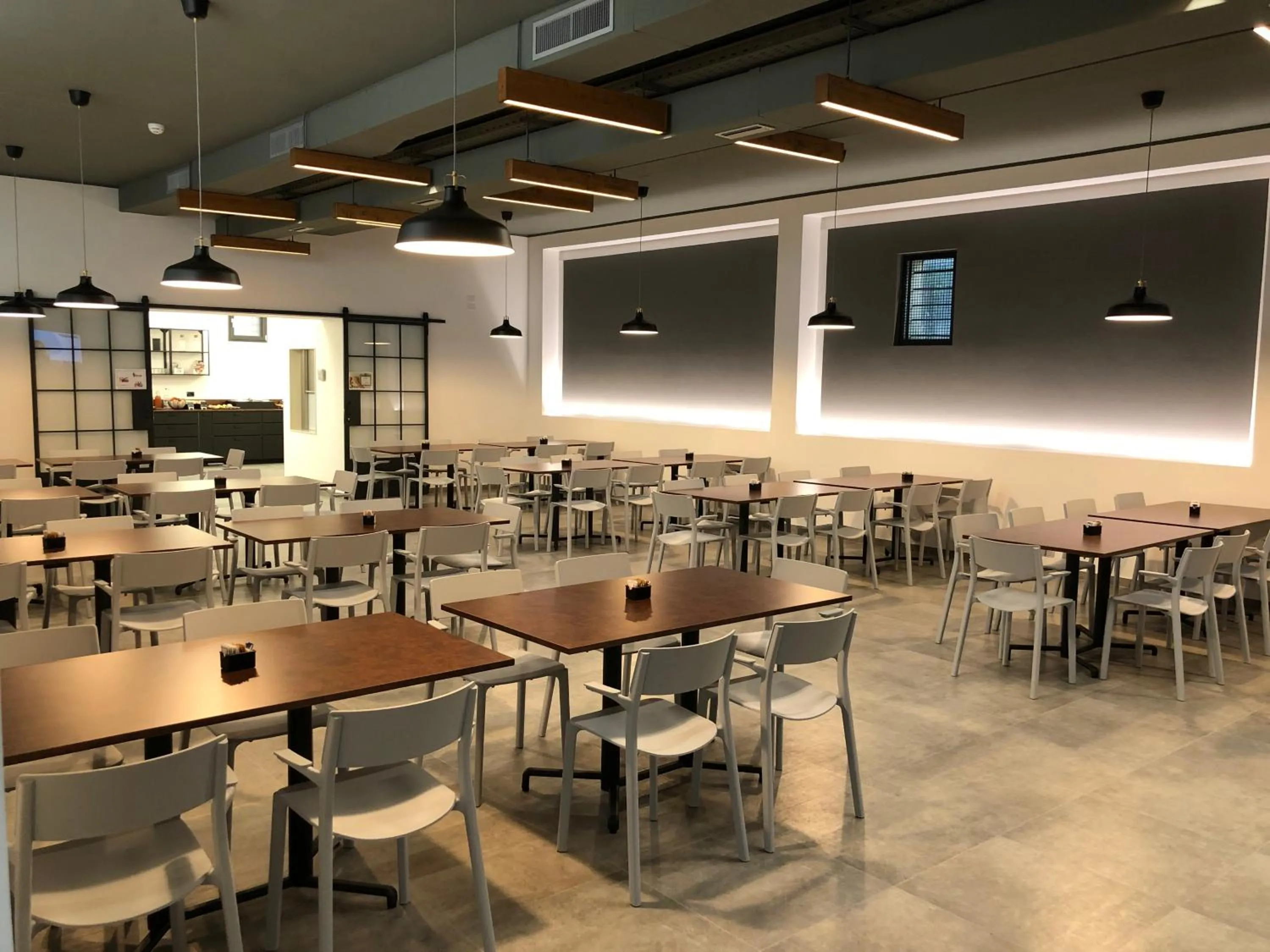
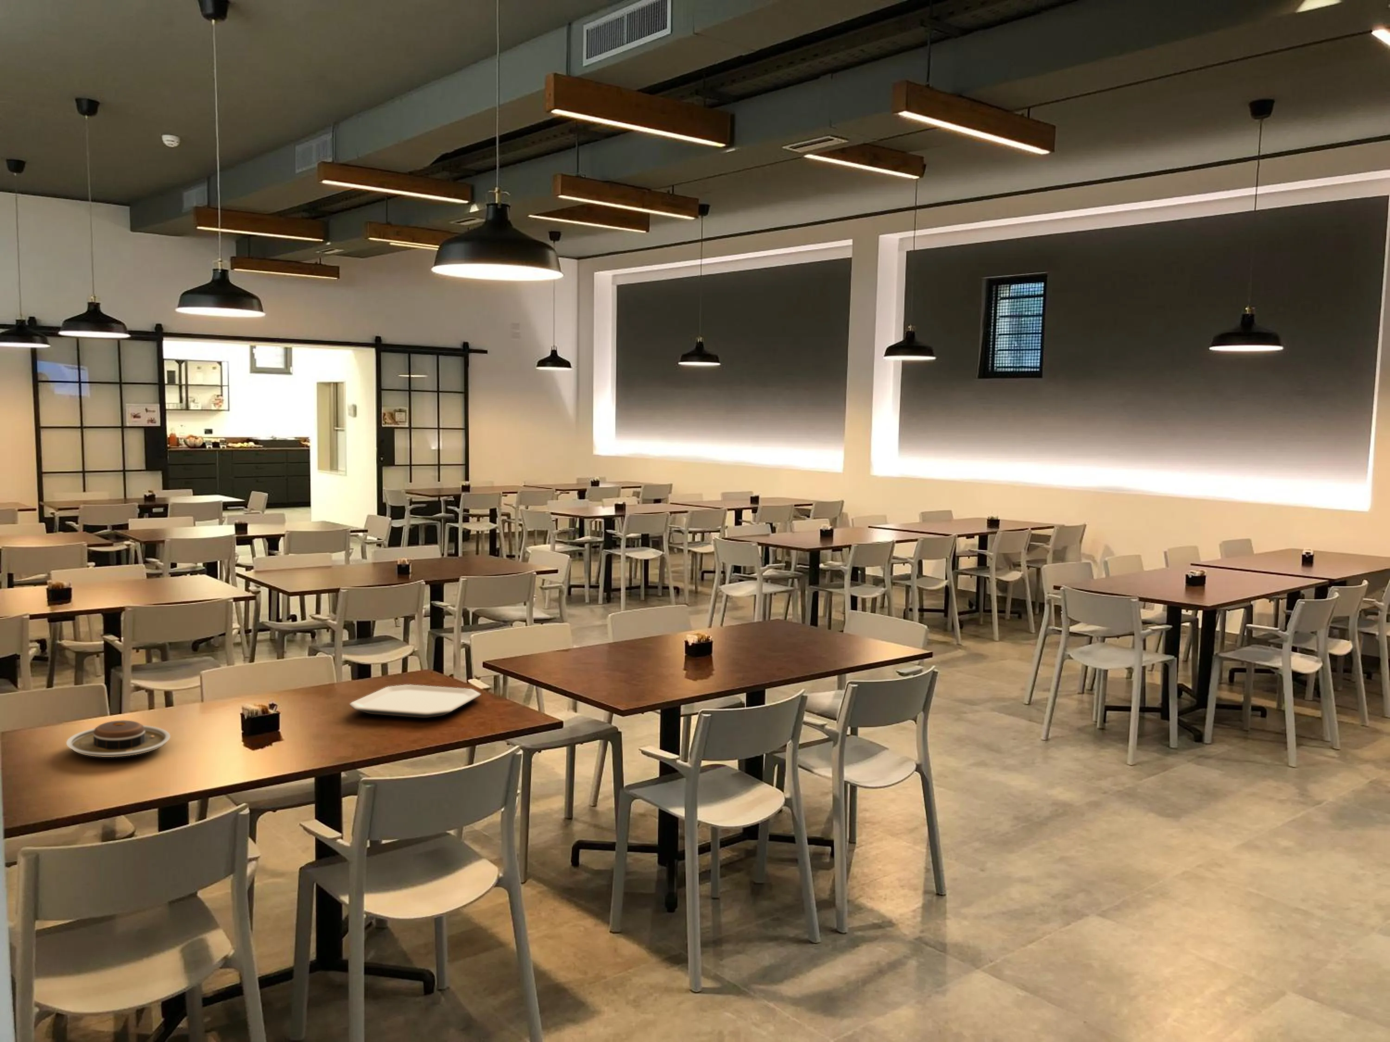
+ plate (417, 702)
+ plate (118, 737)
